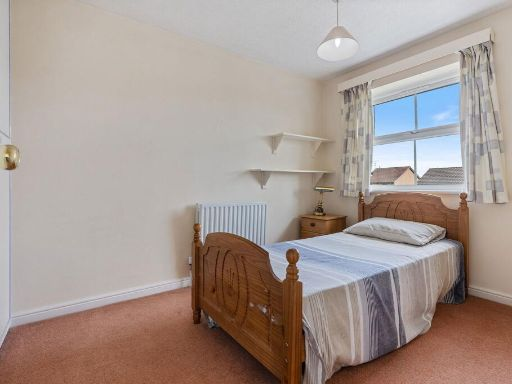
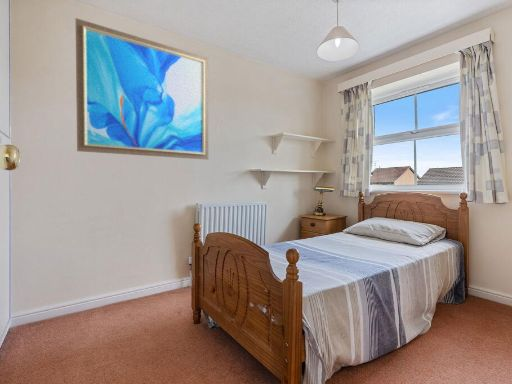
+ wall art (151, 98)
